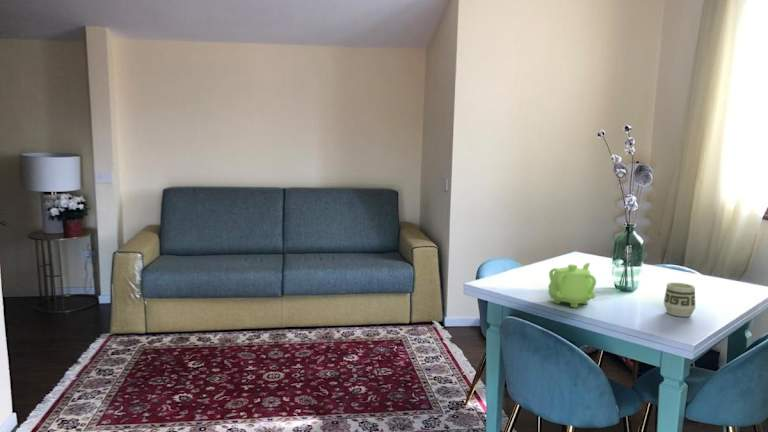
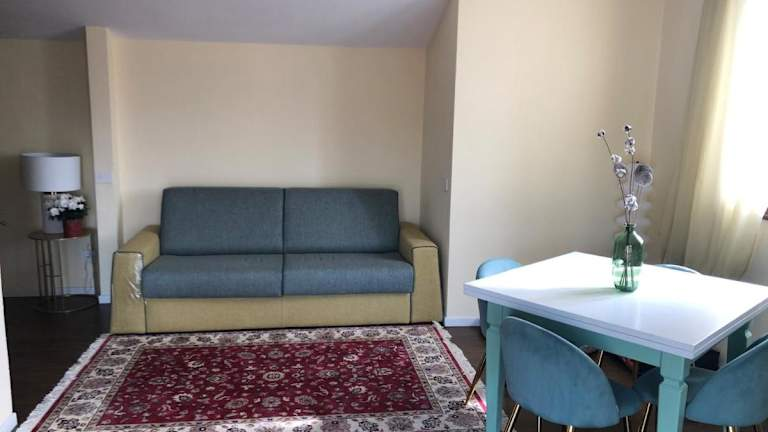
- cup (679, 299)
- teapot (573, 283)
